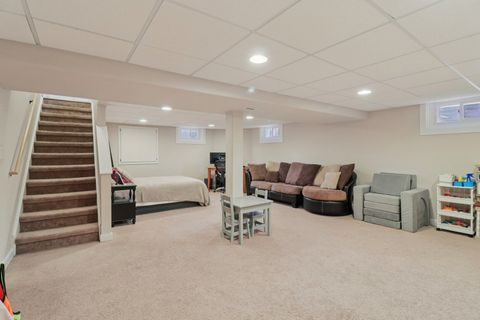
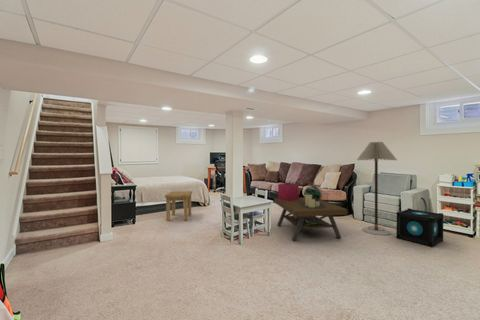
+ side table (183, 204)
+ speaker (419, 226)
+ storage bin (288, 191)
+ decorative globe (312, 193)
+ coffee table (306, 212)
+ floor lamp (376, 186)
